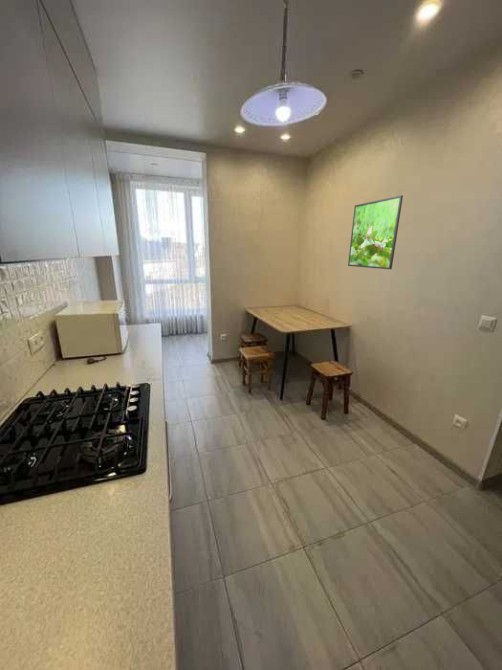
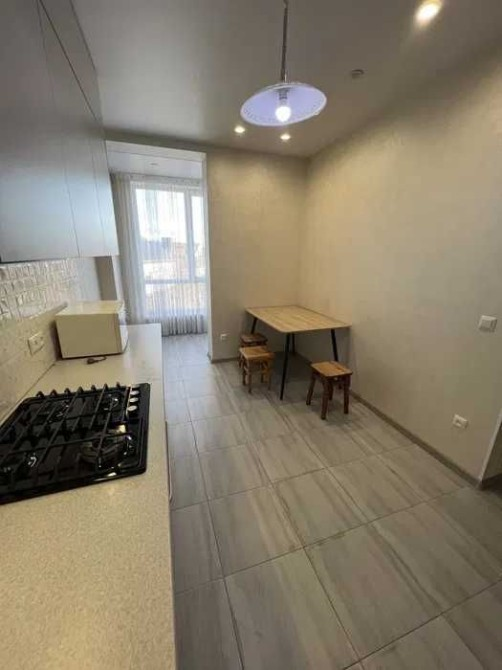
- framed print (371, 235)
